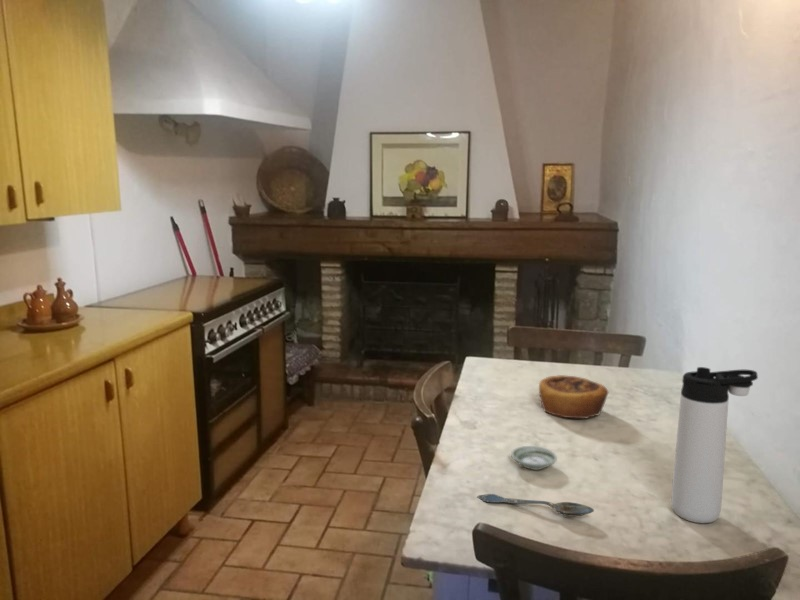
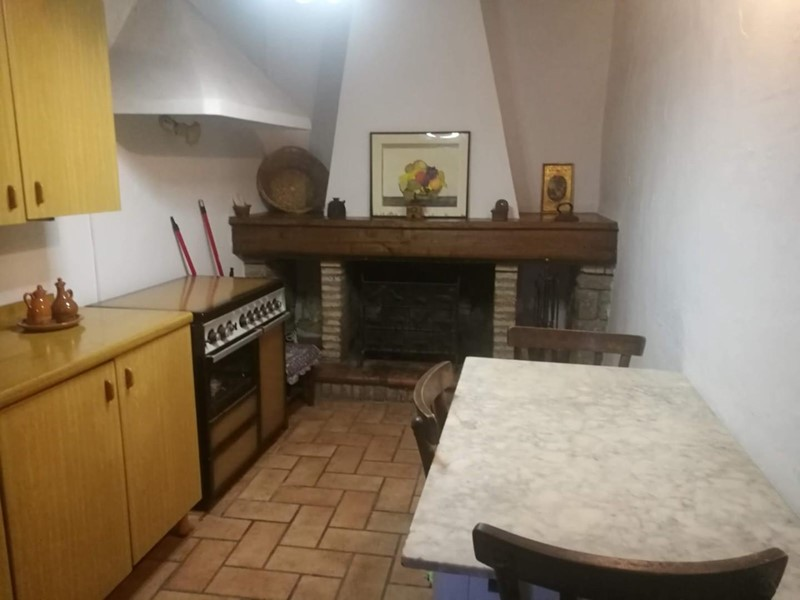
- spoon (532, 503)
- saucer (533, 459)
- pastry (572, 395)
- thermos bottle (712, 443)
